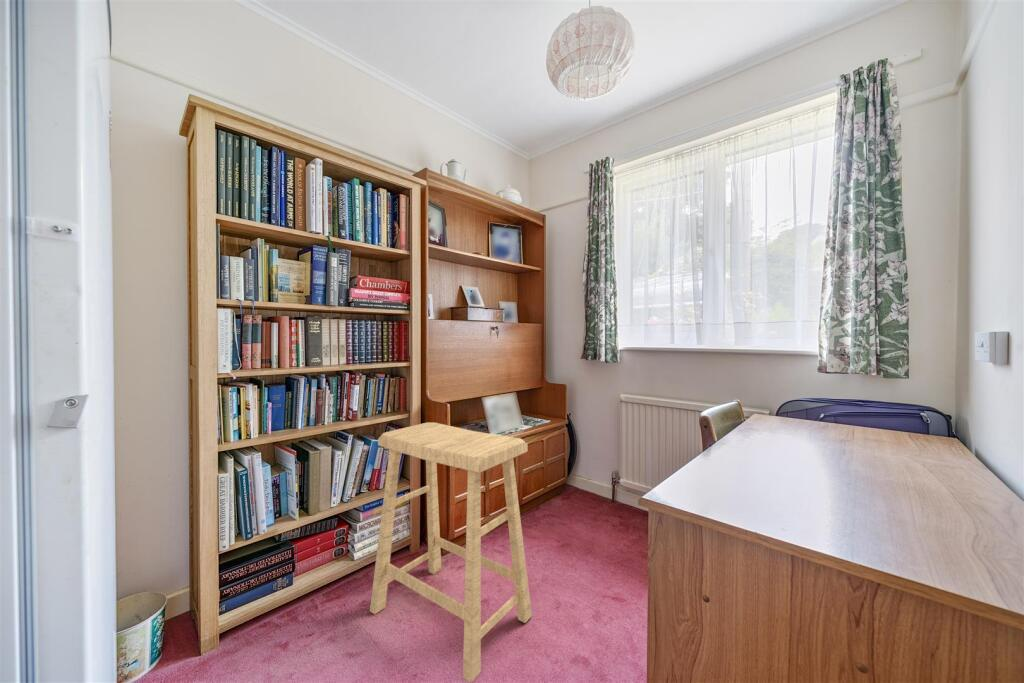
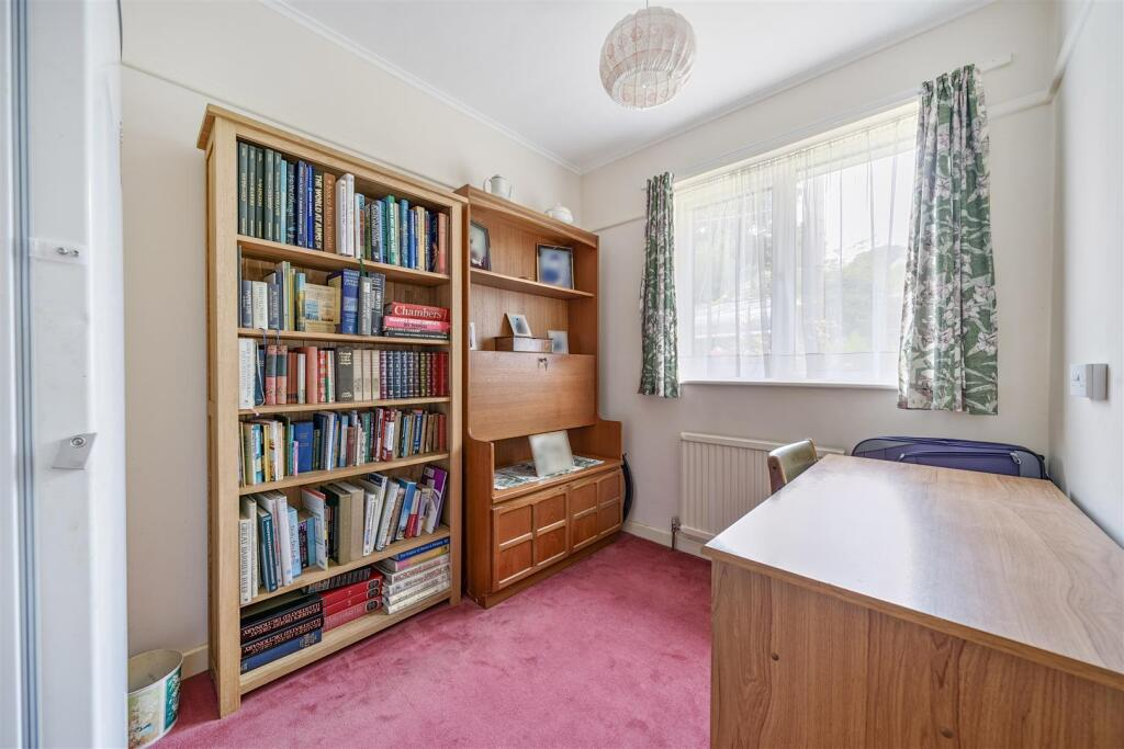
- stool (439, 528)
